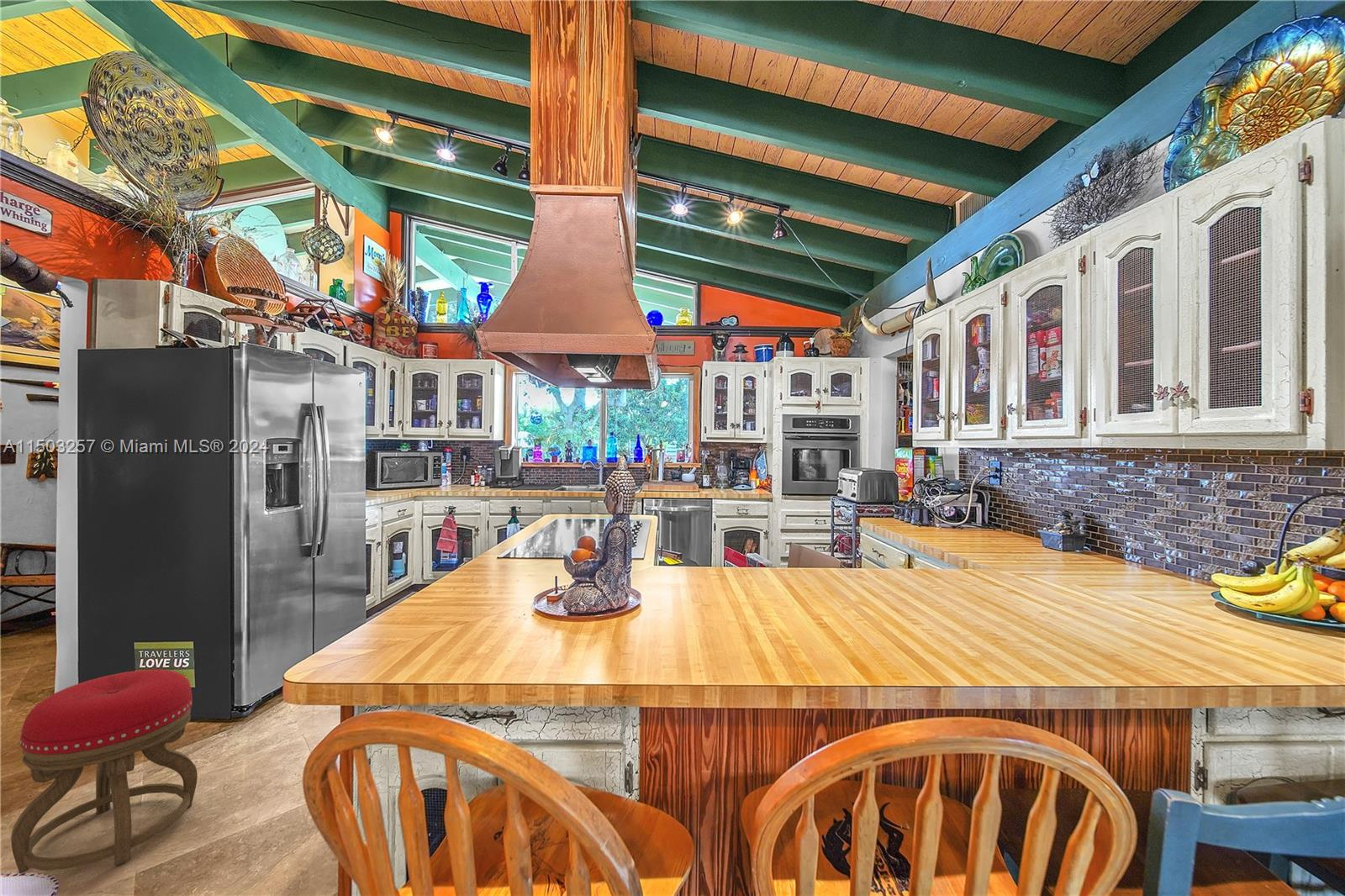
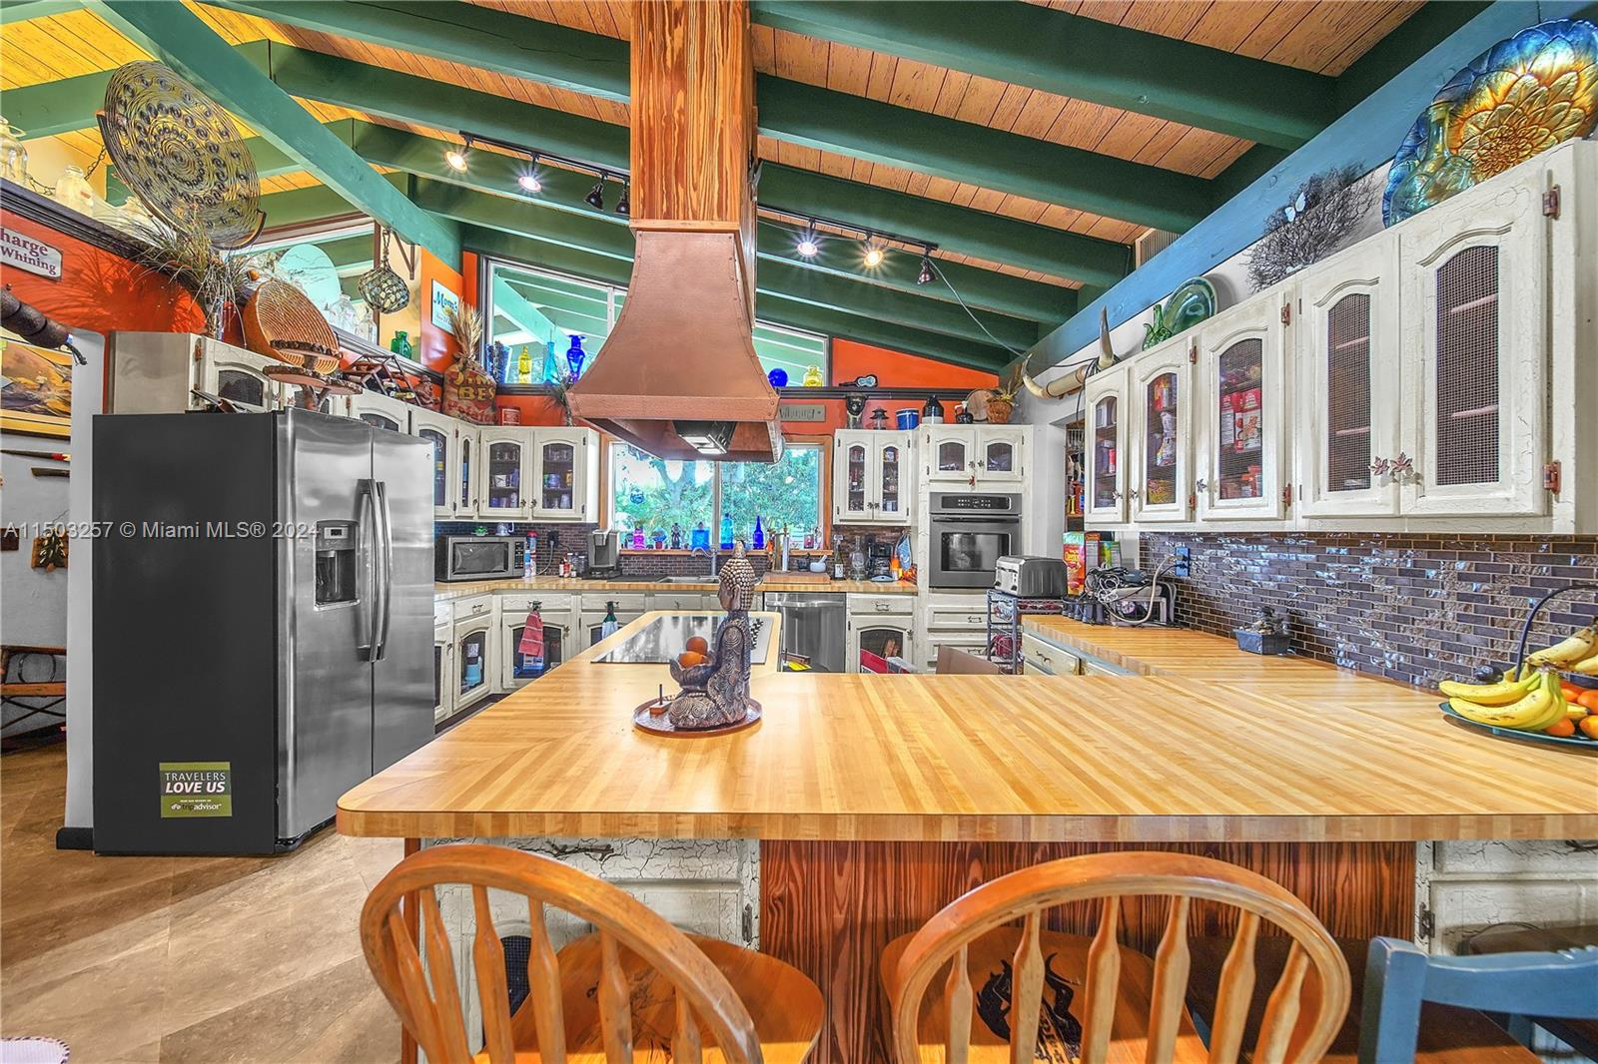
- stool (113, 760)
